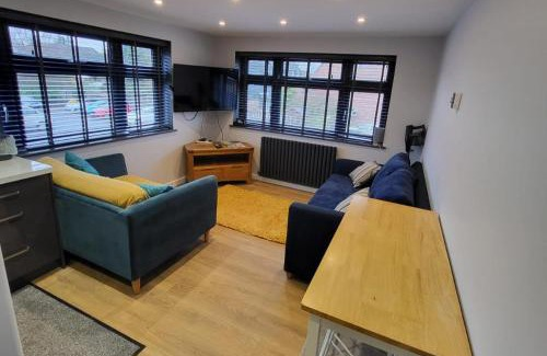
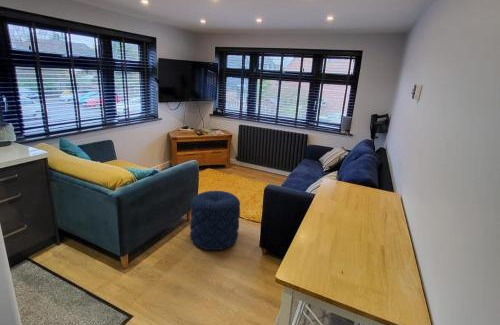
+ pouf (215, 217)
